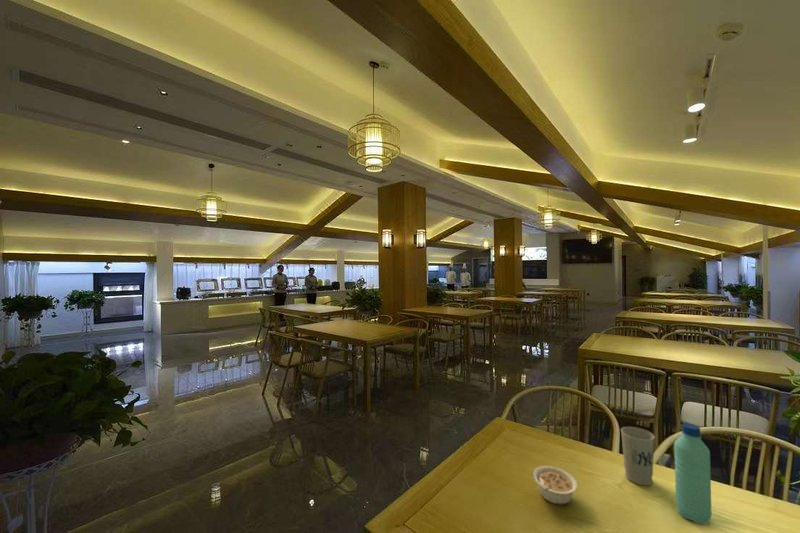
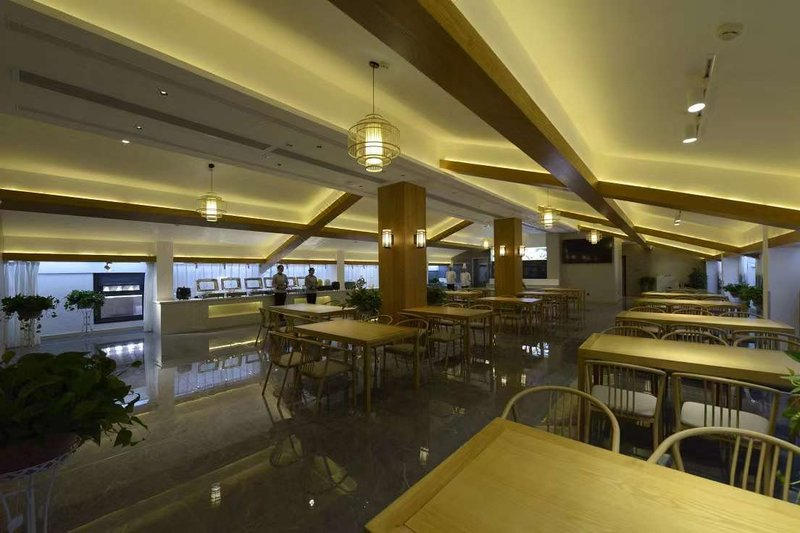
- water bottle (692, 471)
- cup (637, 455)
- legume (555, 486)
